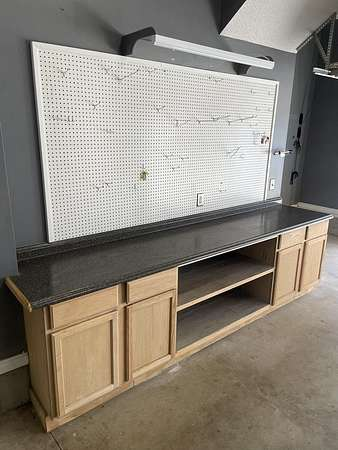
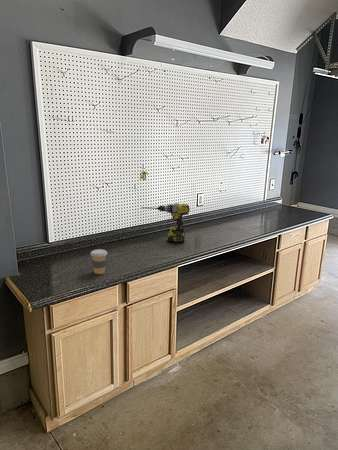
+ power drill (170, 228)
+ coffee cup (99, 262)
